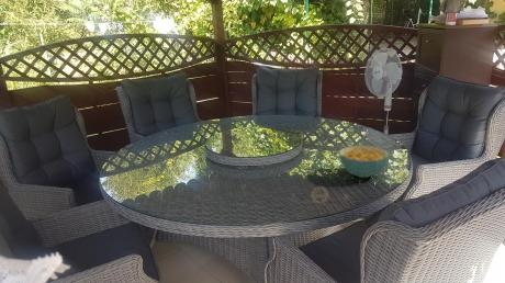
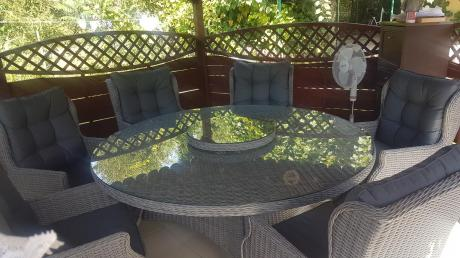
- cereal bowl (362, 163)
